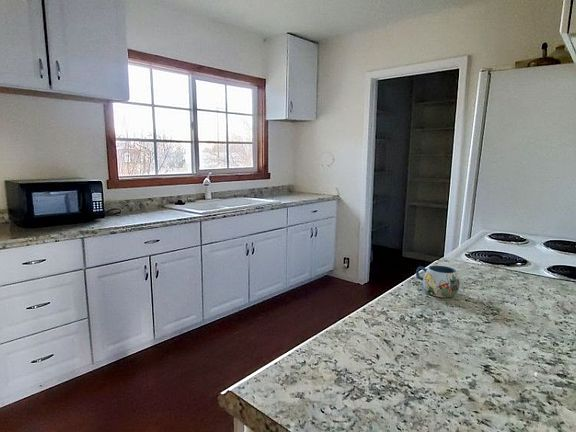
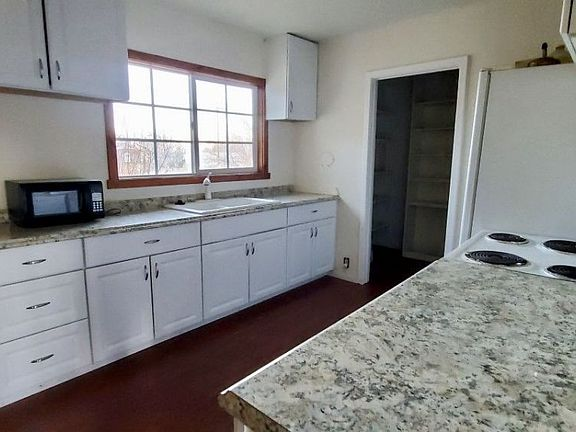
- mug (436, 279)
